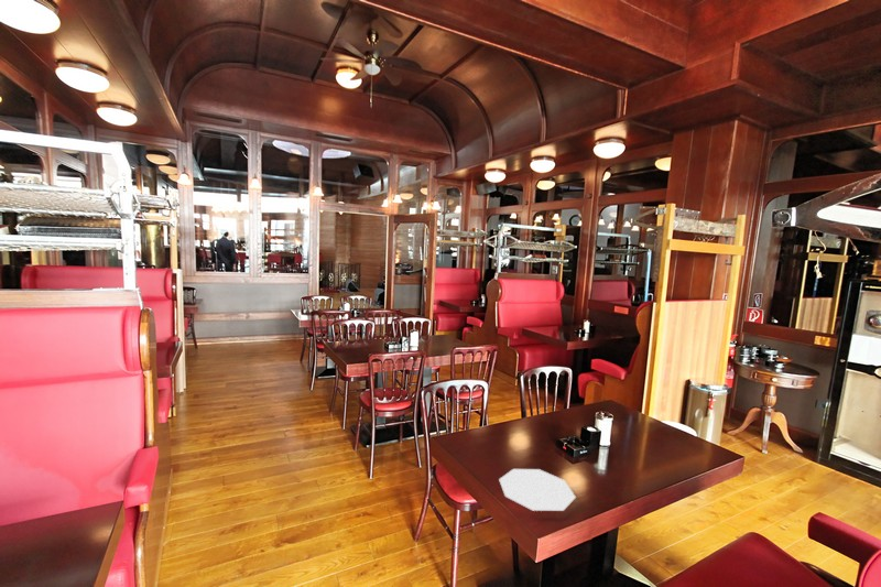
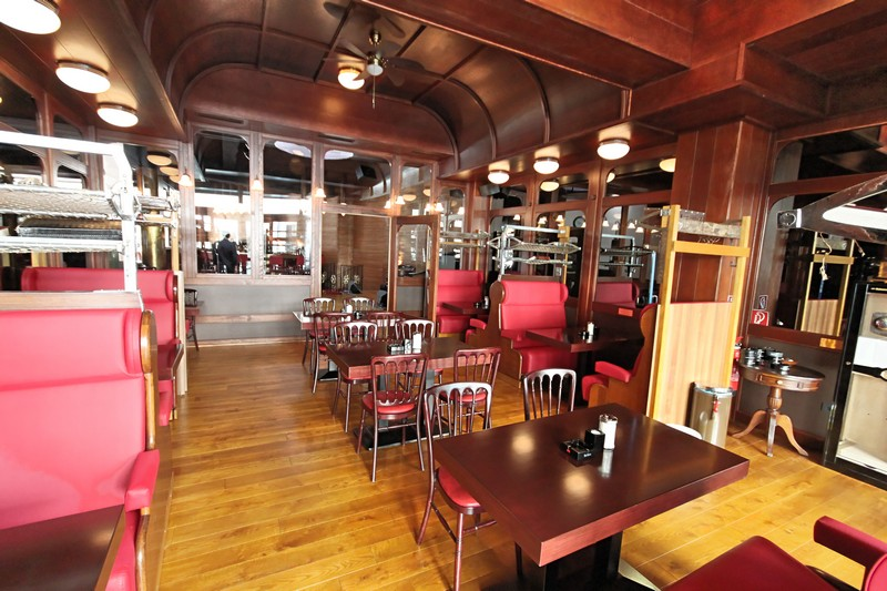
- plate (536, 487)
